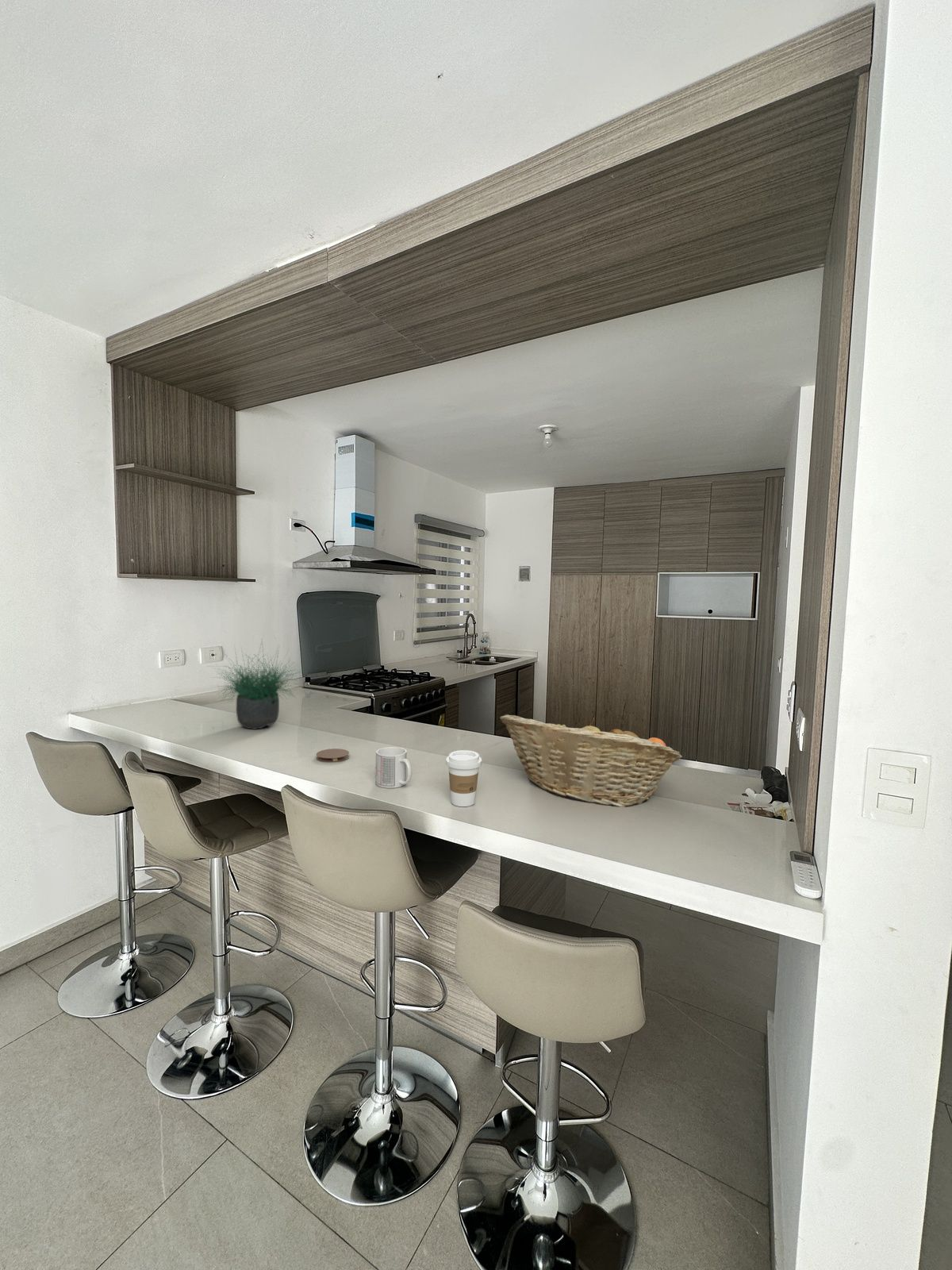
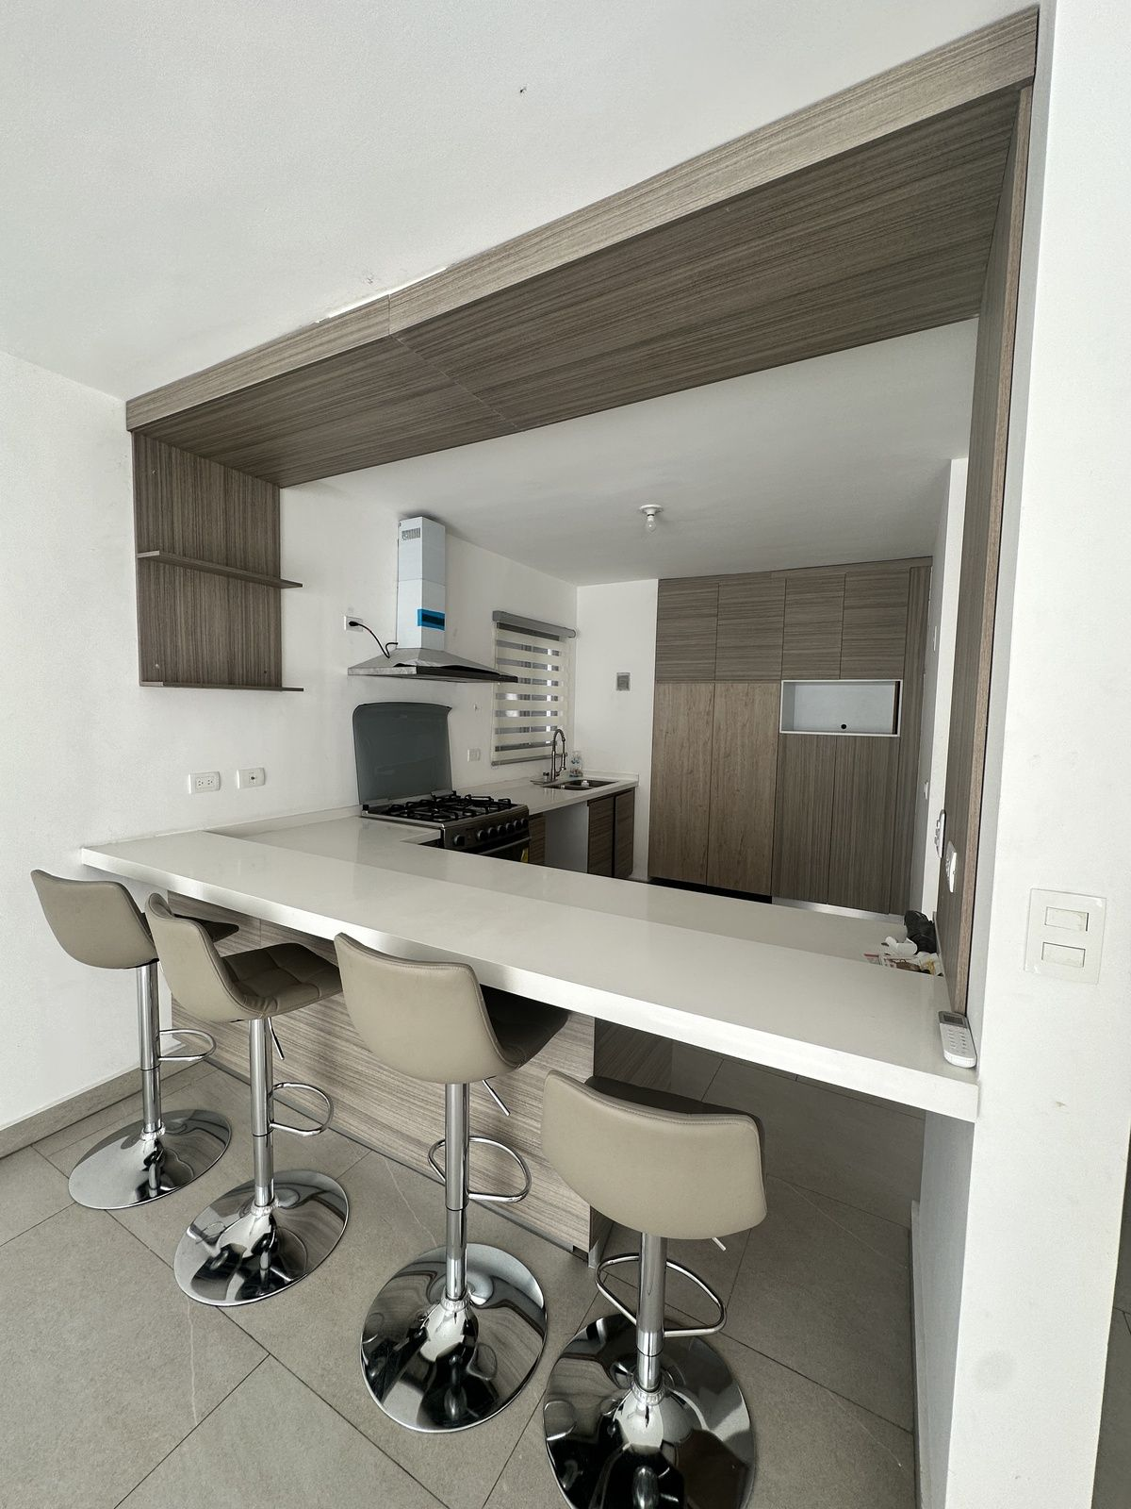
- potted plant (257, 681)
- coffee cup (463, 778)
- fruit basket (585, 749)
- mug (395, 768)
- coaster (332, 755)
